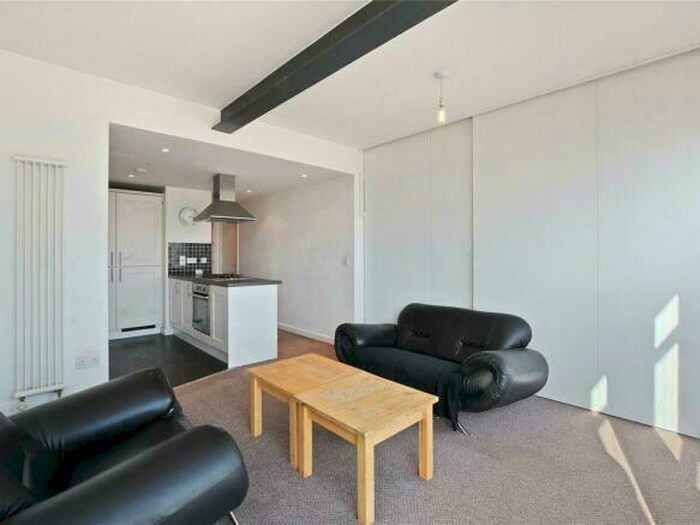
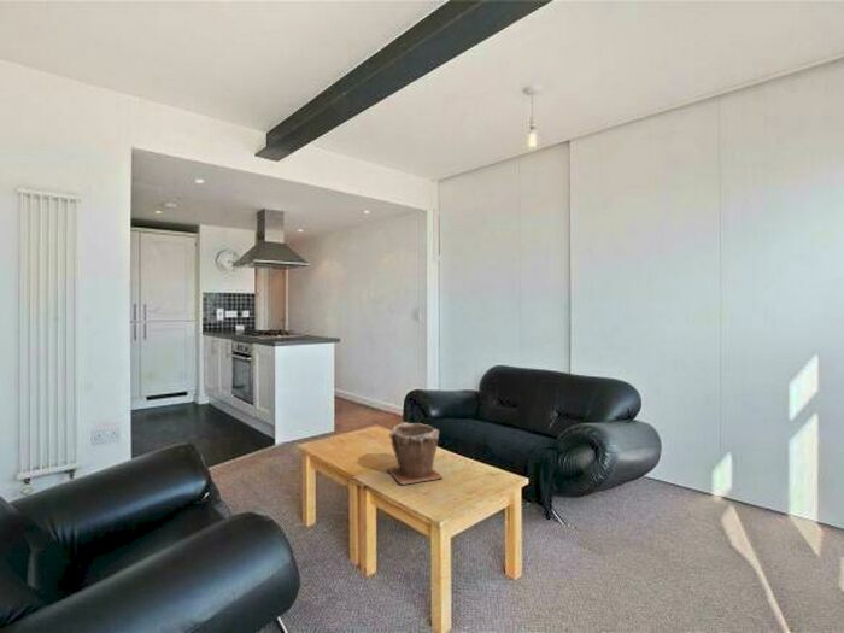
+ plant pot (414, 450)
